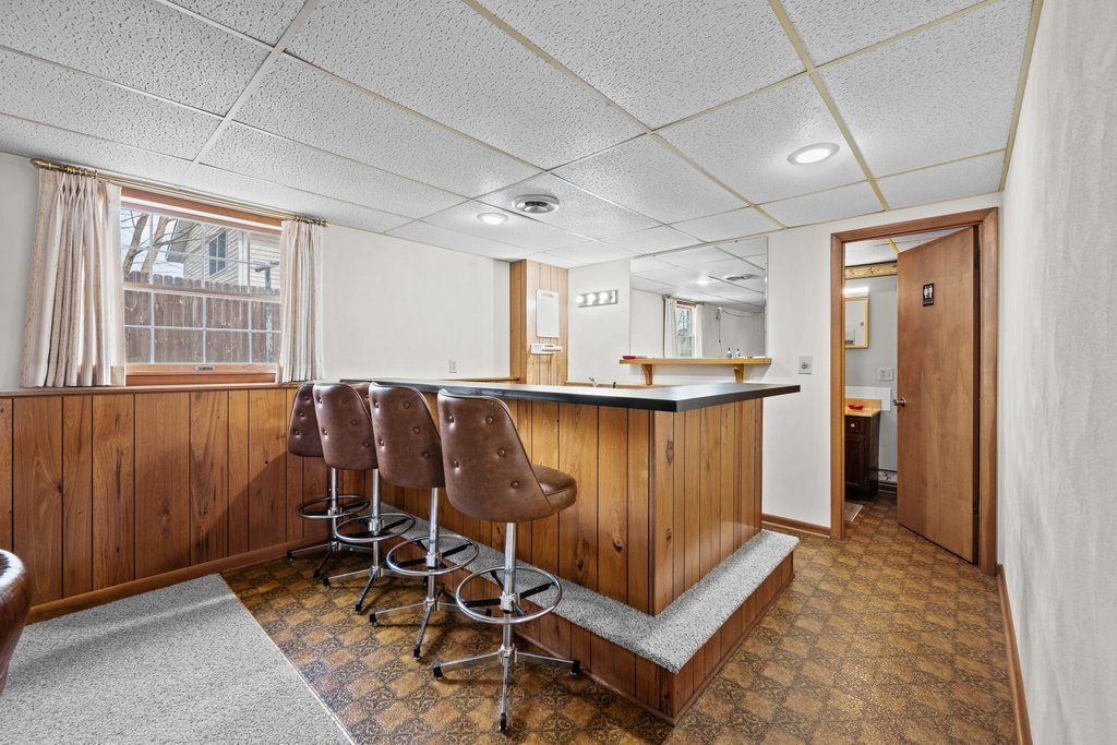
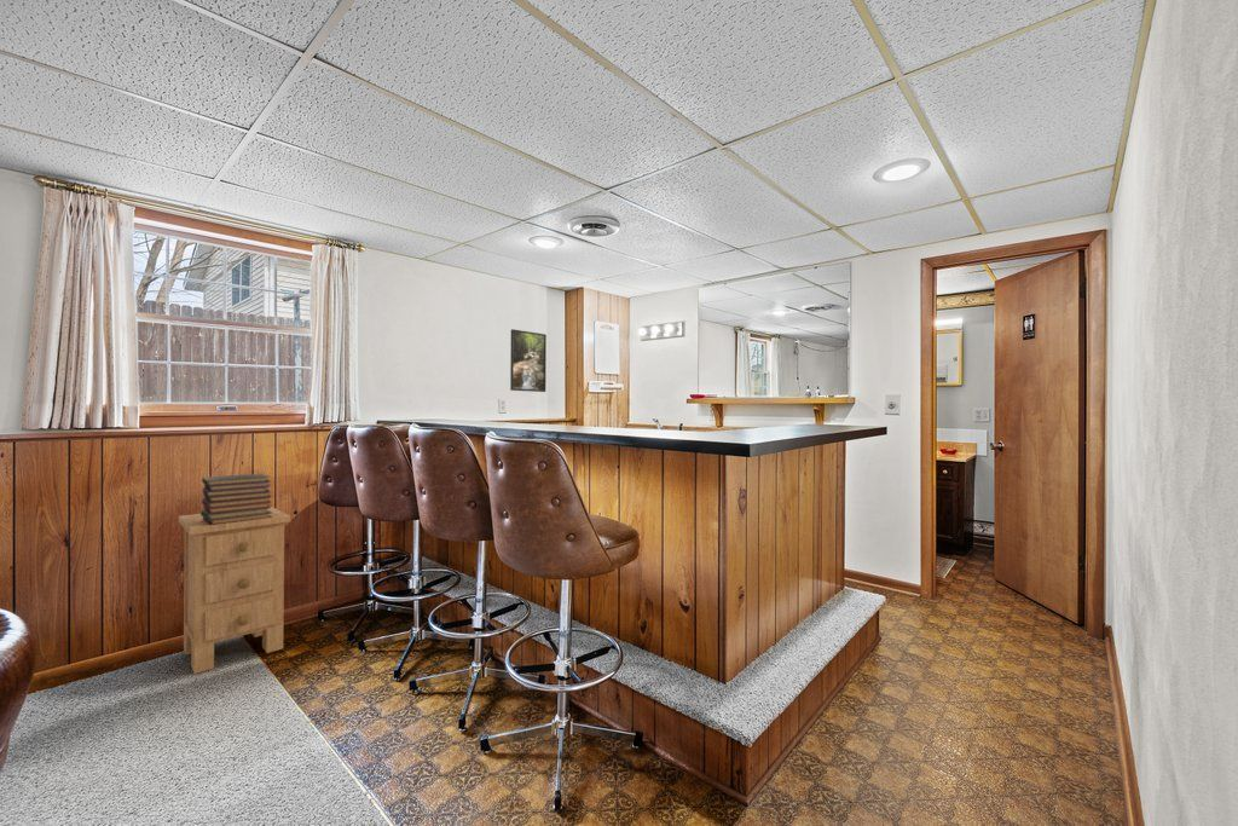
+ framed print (528, 360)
+ book stack (236, 497)
+ nightstand (235, 583)
